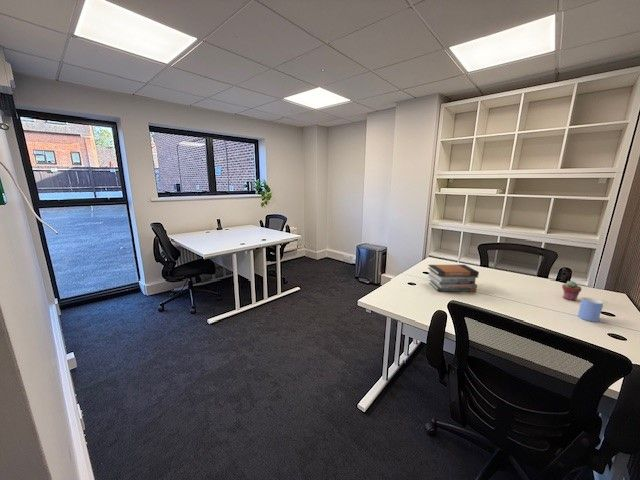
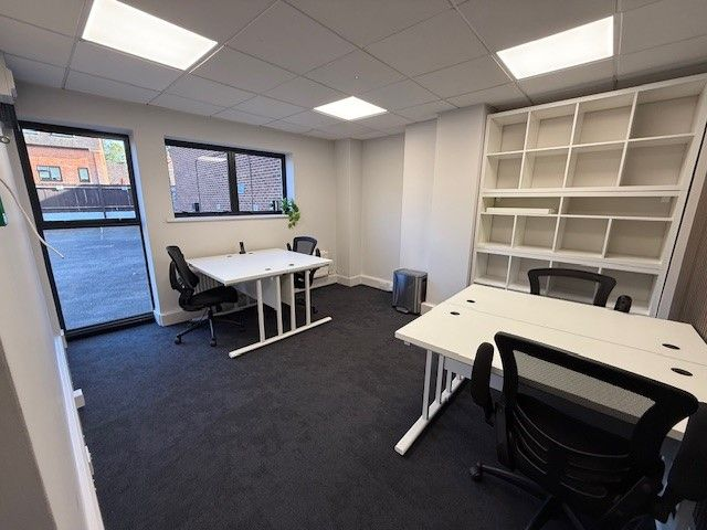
- book stack (451, 277)
- mug (593, 309)
- potted succulent (571, 289)
